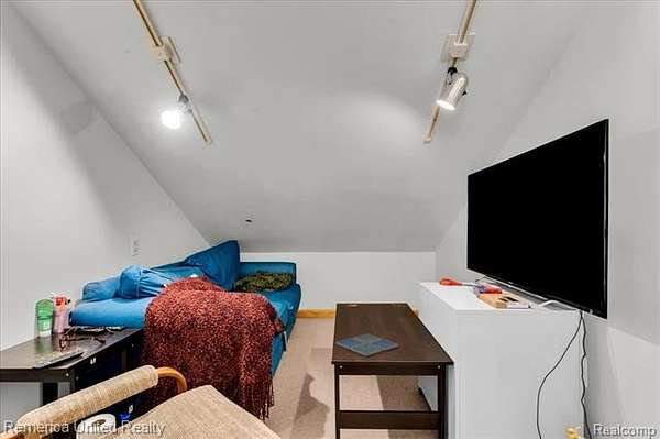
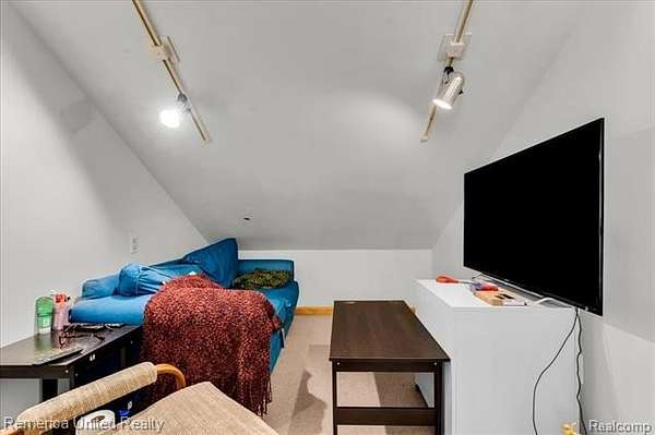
- drink coaster (366, 344)
